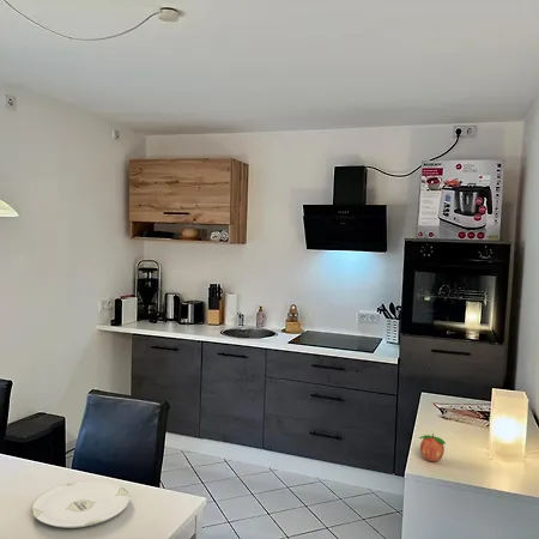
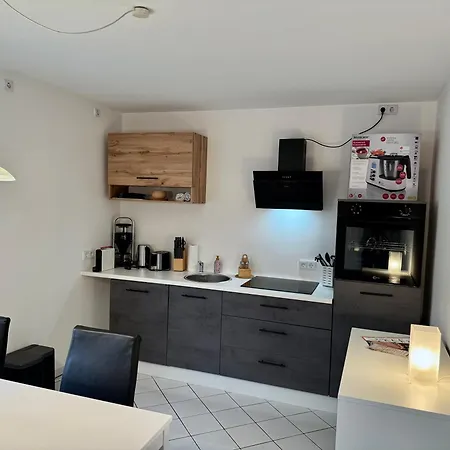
- plate (81, 504)
- fruit (432, 447)
